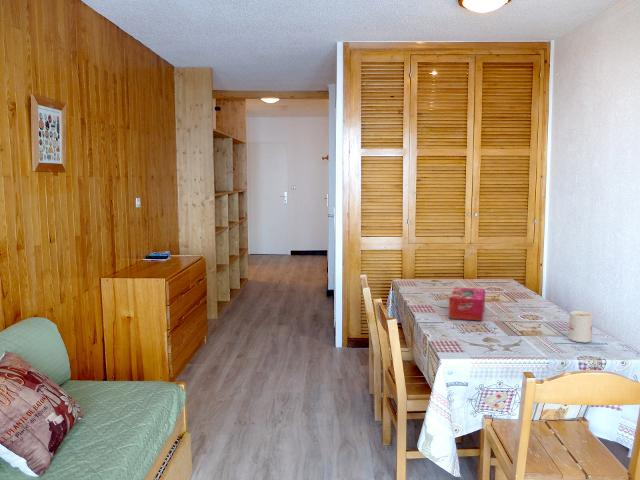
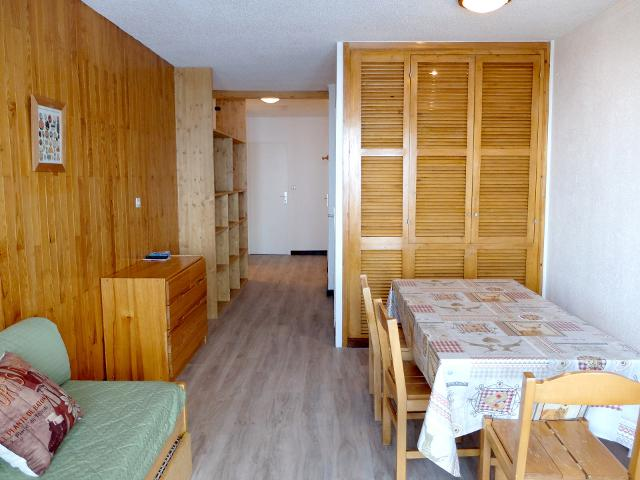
- mug (578, 325)
- tissue box (467, 302)
